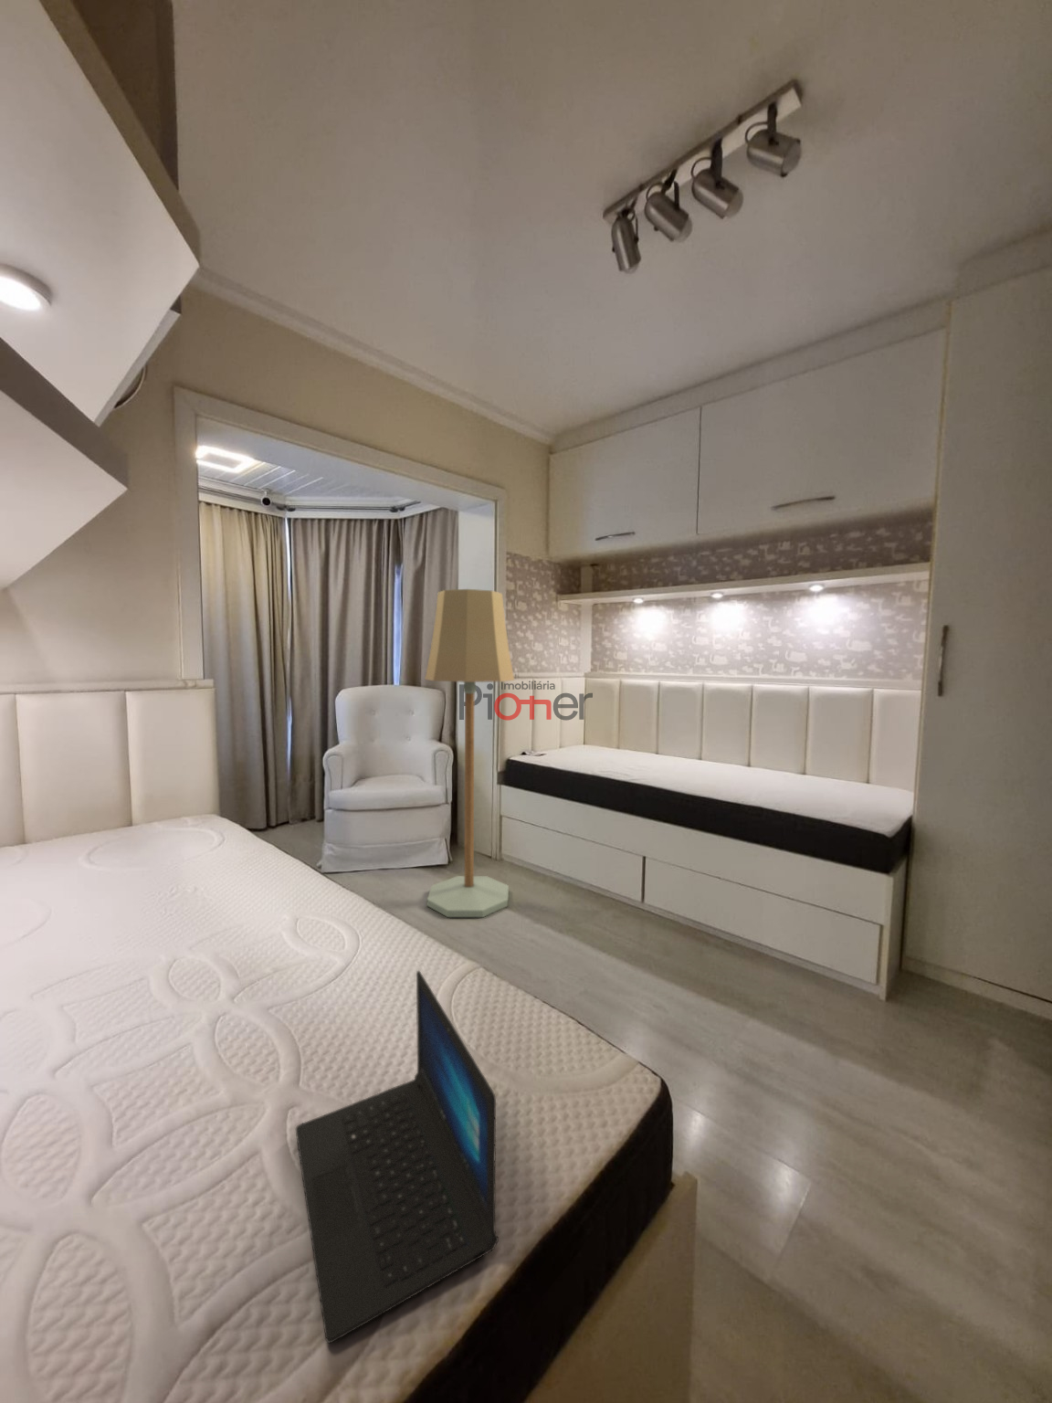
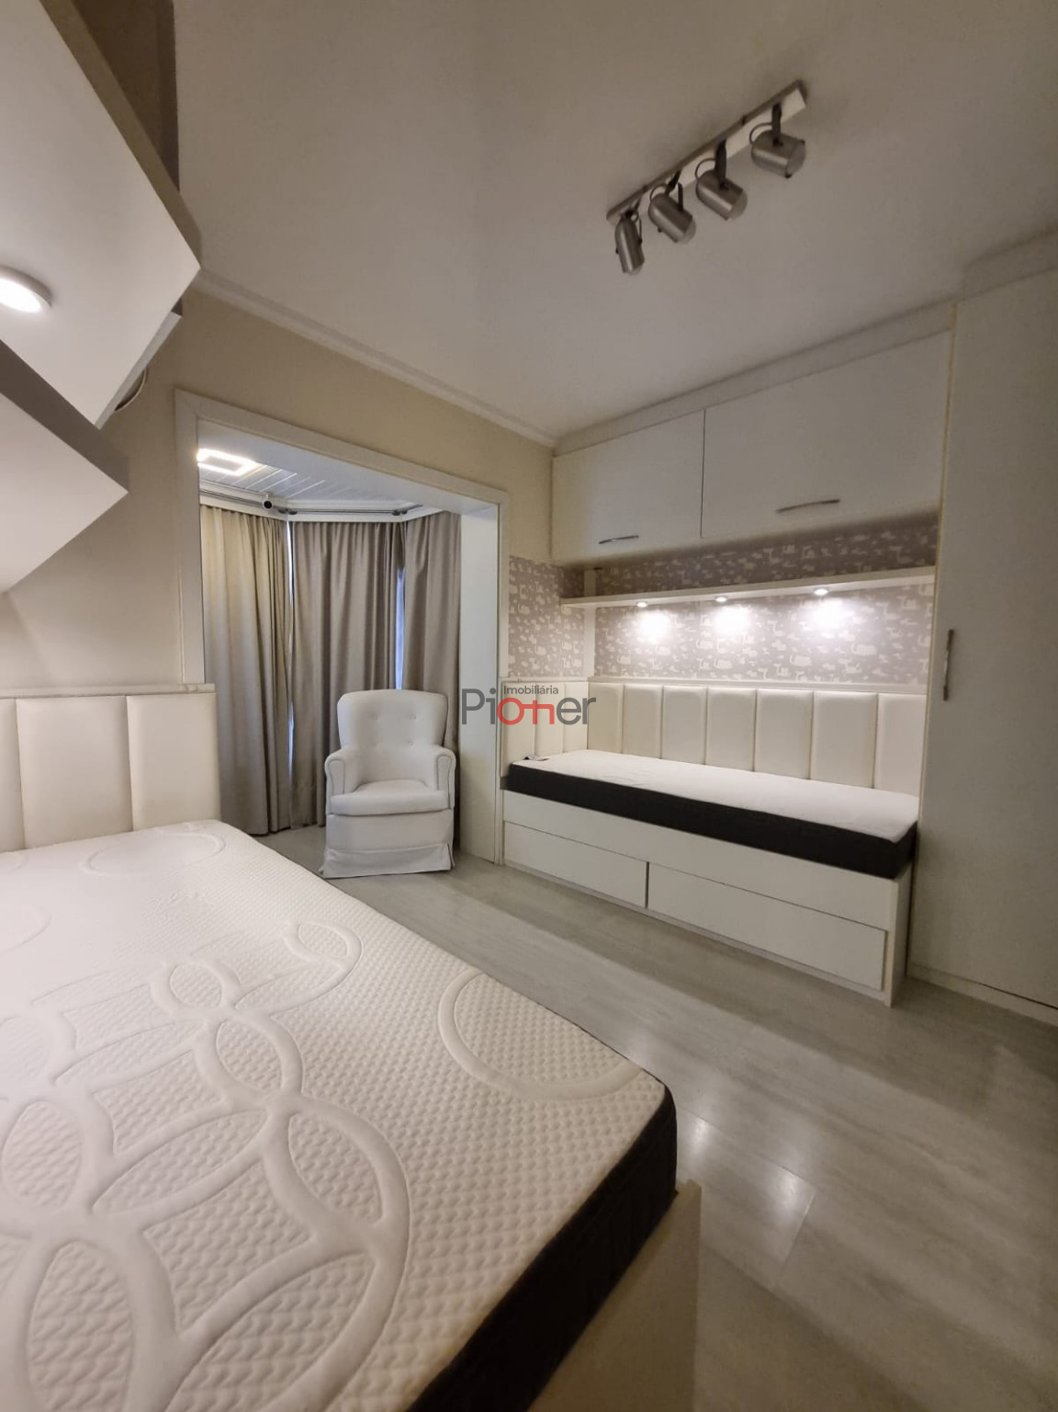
- laptop (386, 1114)
- floor lamp (470, 749)
